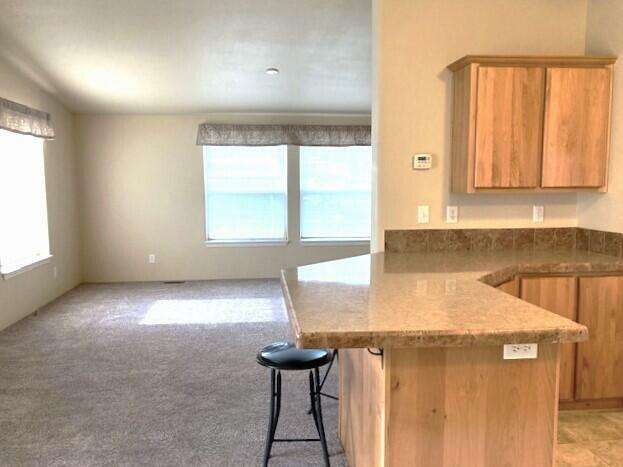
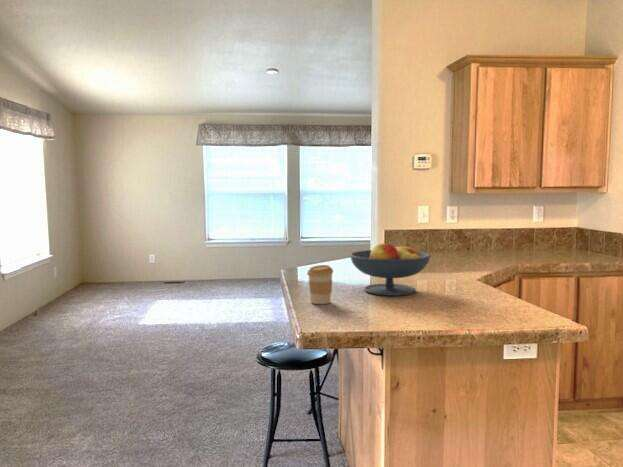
+ fruit bowl (389, 266)
+ coffee cup (320, 284)
